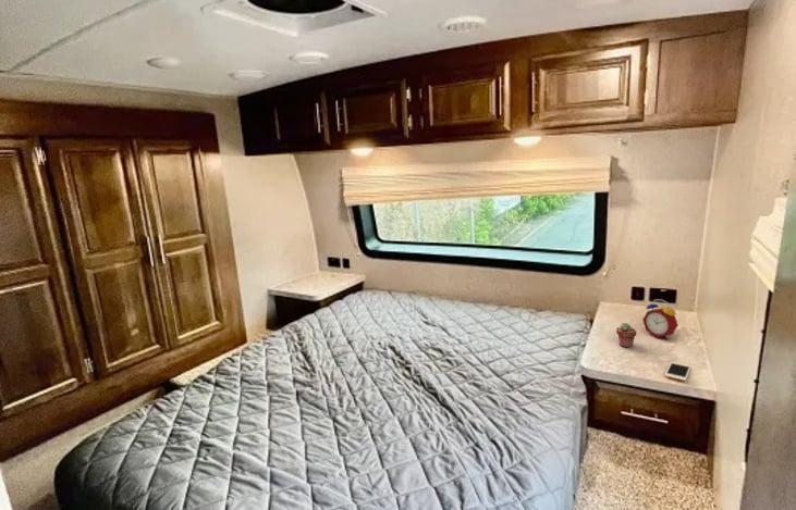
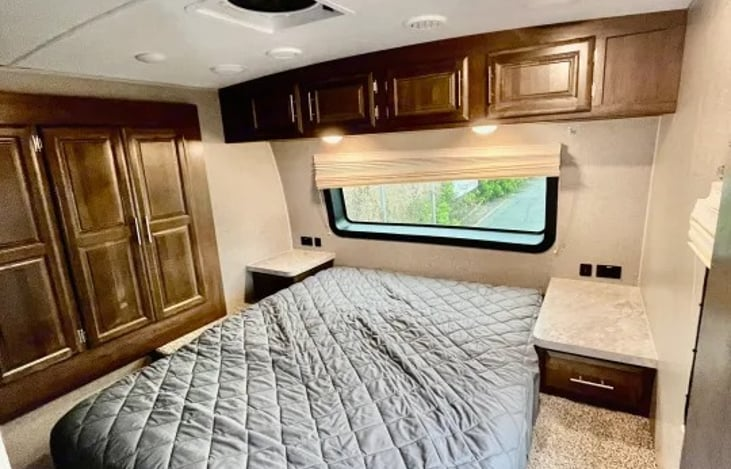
- potted succulent (625, 334)
- cell phone (677, 371)
- alarm clock (661, 316)
